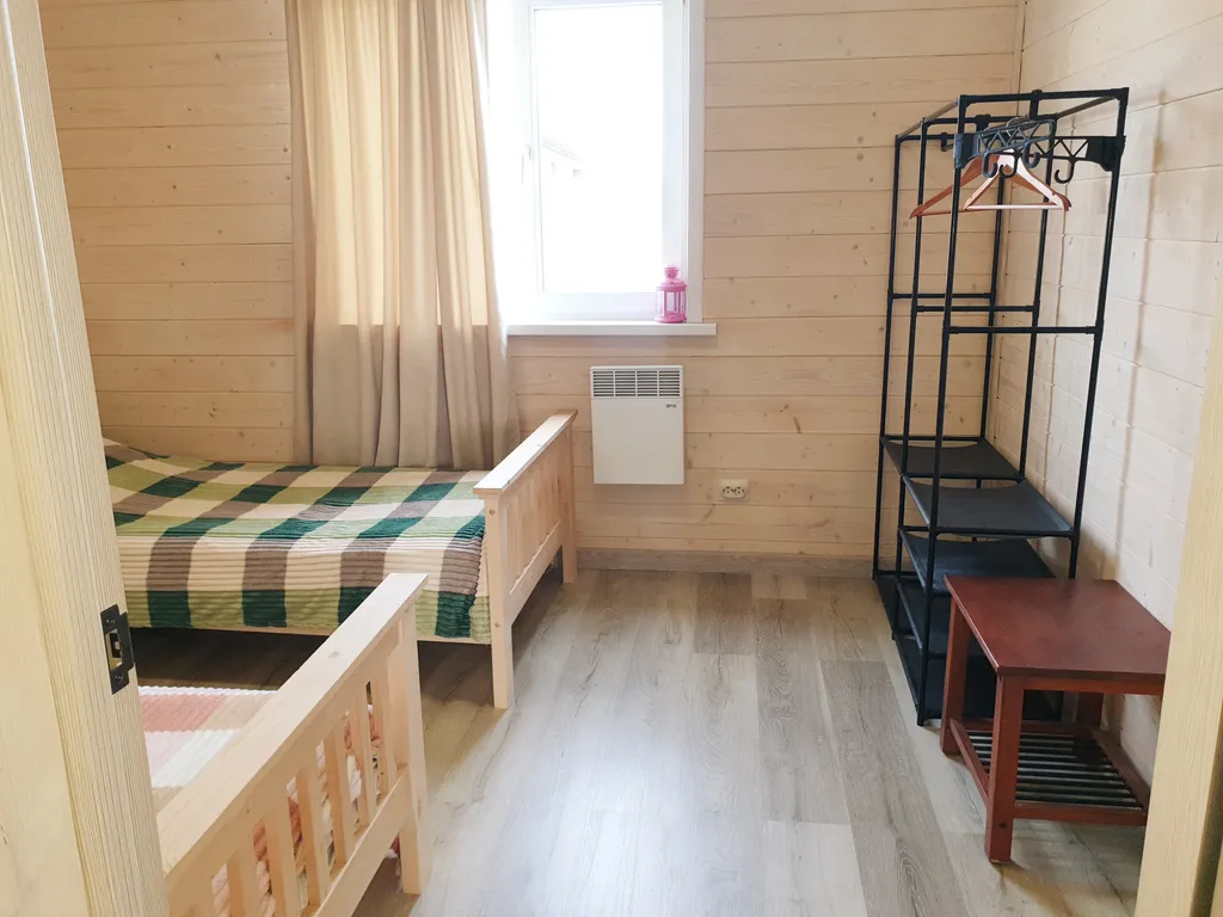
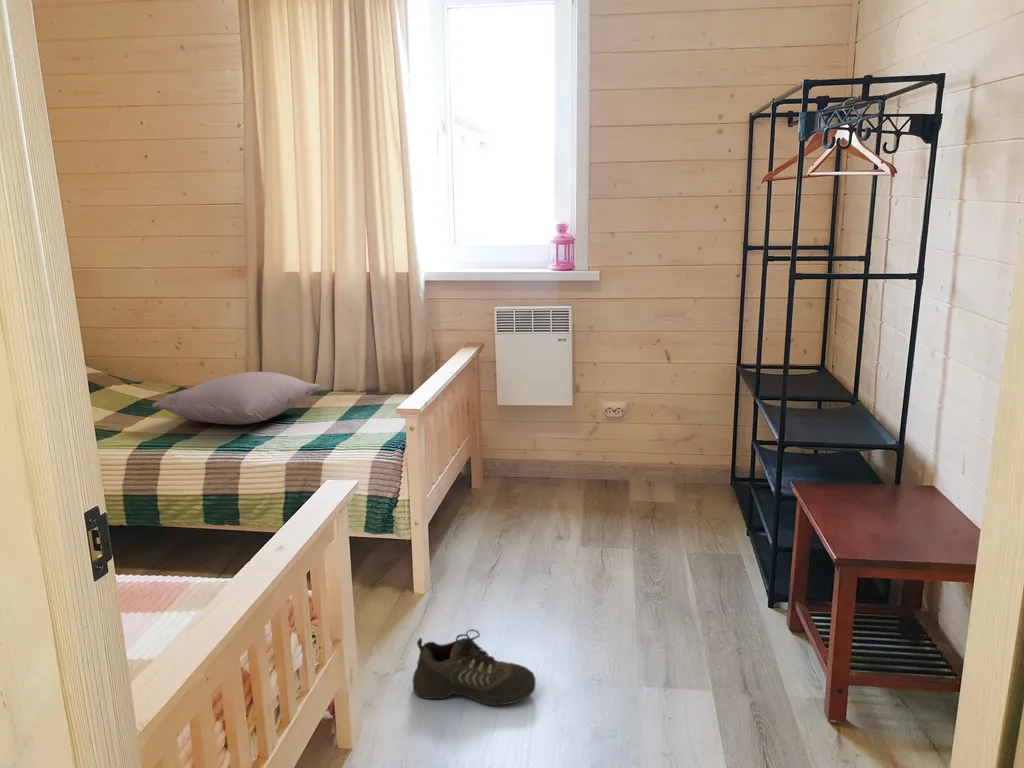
+ pillow (238, 397)
+ shoe (473, 656)
